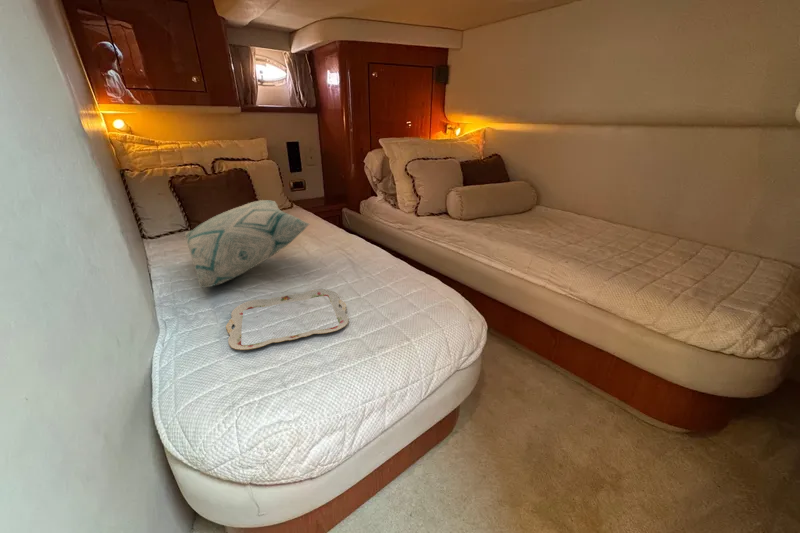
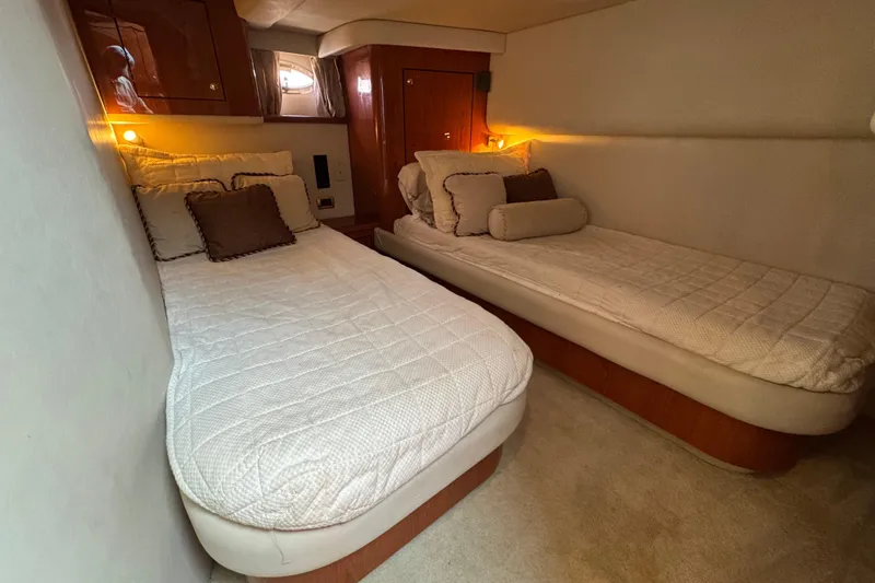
- serving tray (286, 302)
- decorative pillow (244, 237)
